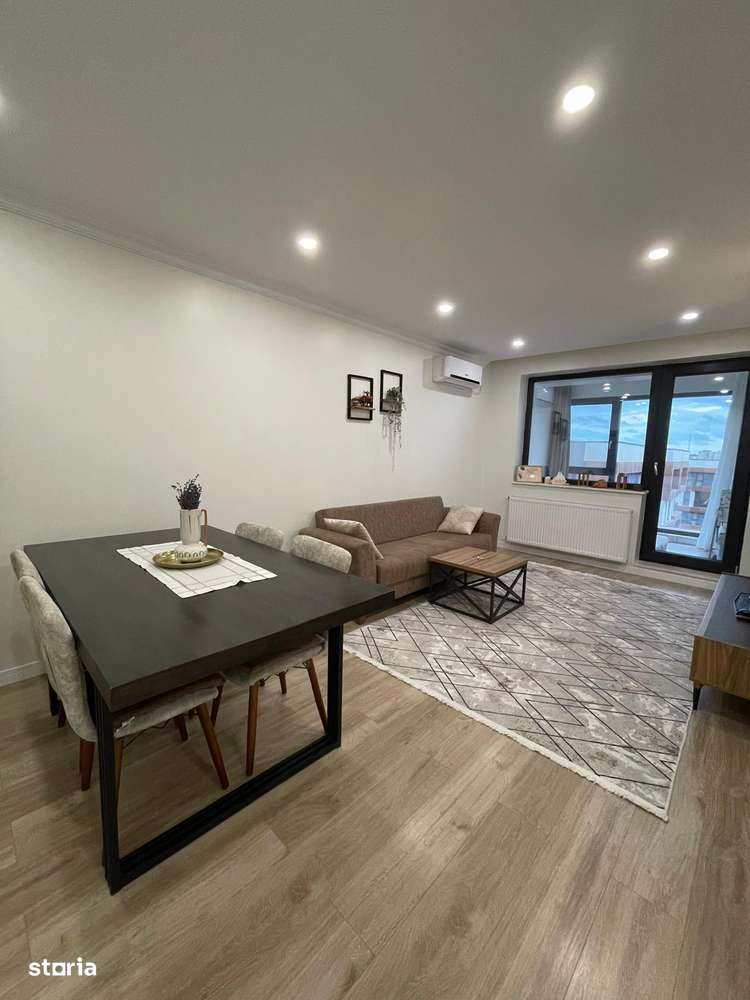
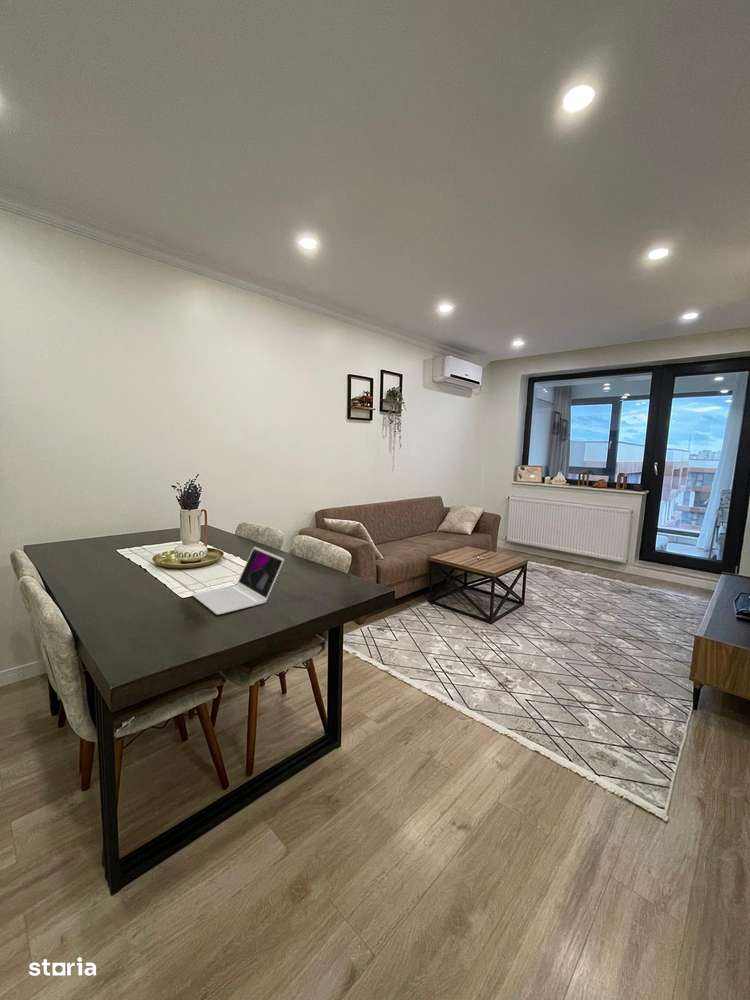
+ laptop (240, 576)
